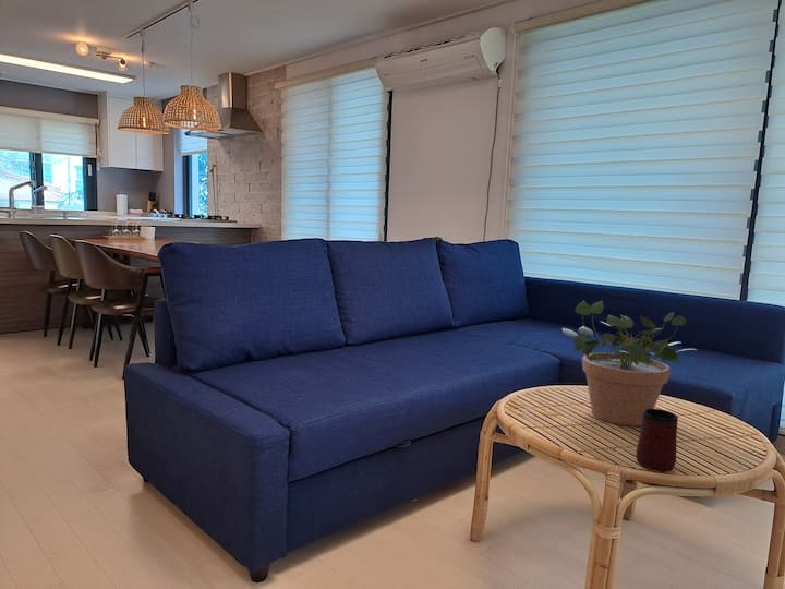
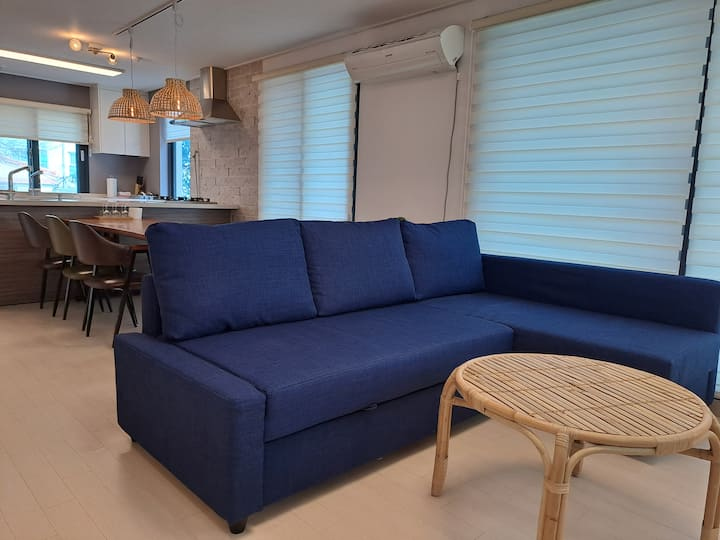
- potted plant (615, 361)
- mug (661, 437)
